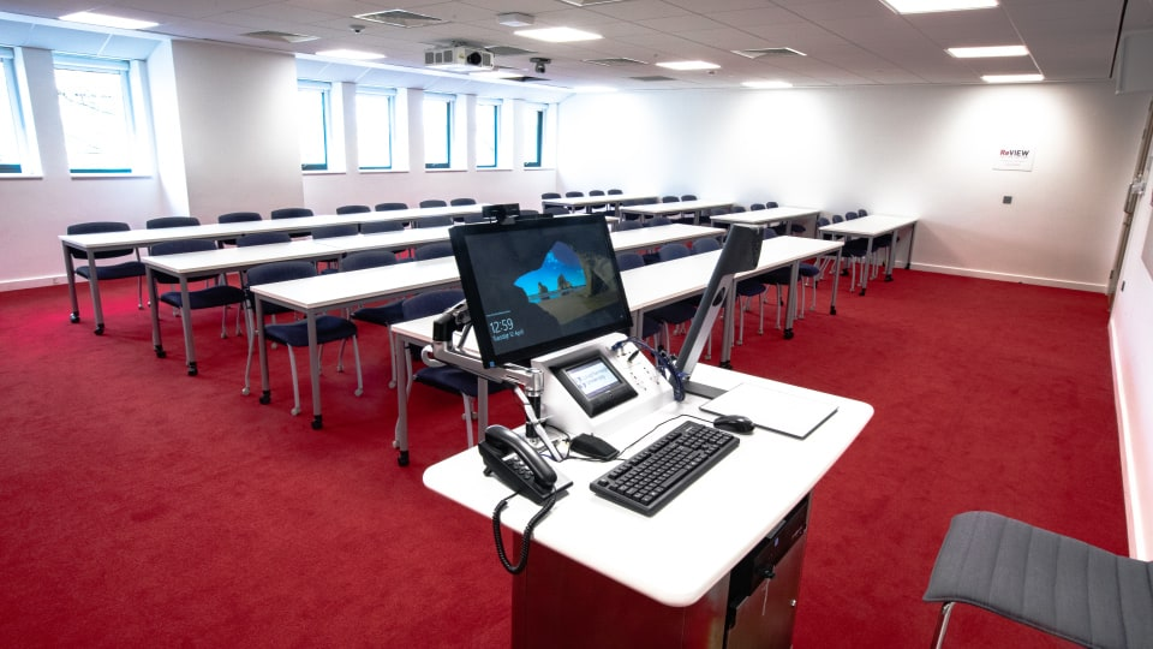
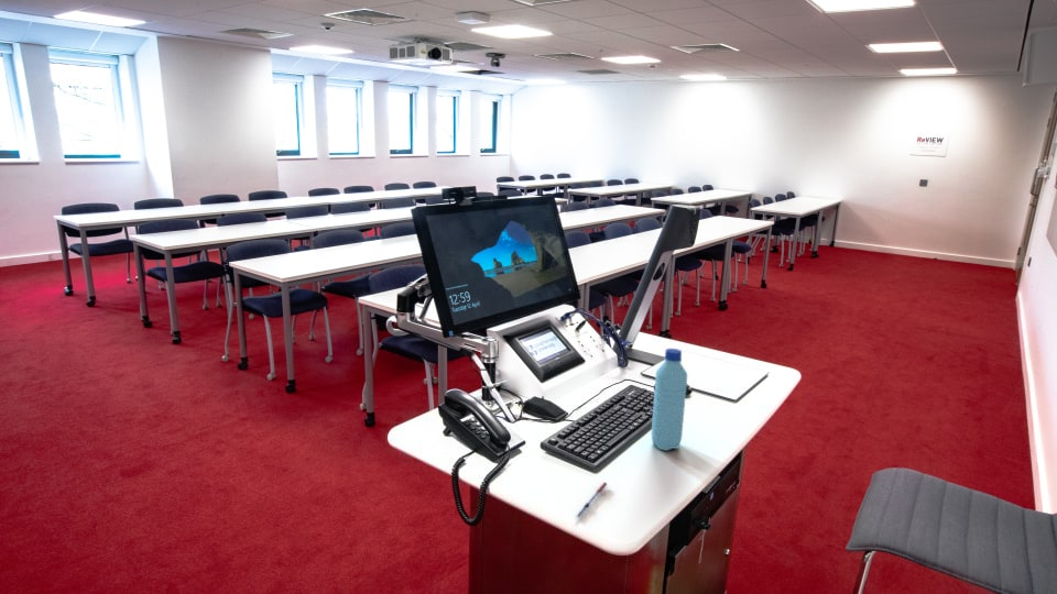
+ water bottle (669, 398)
+ pen (591, 498)
